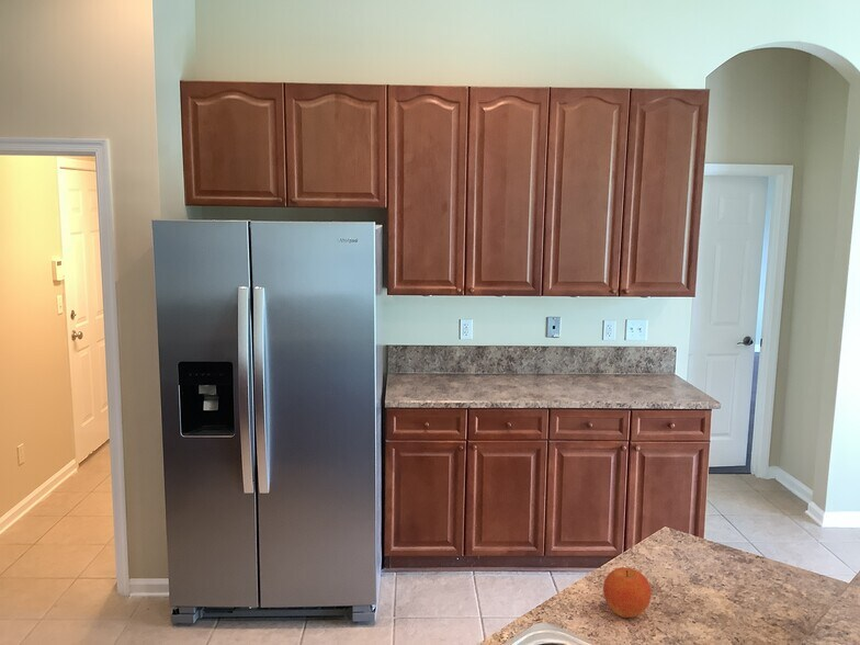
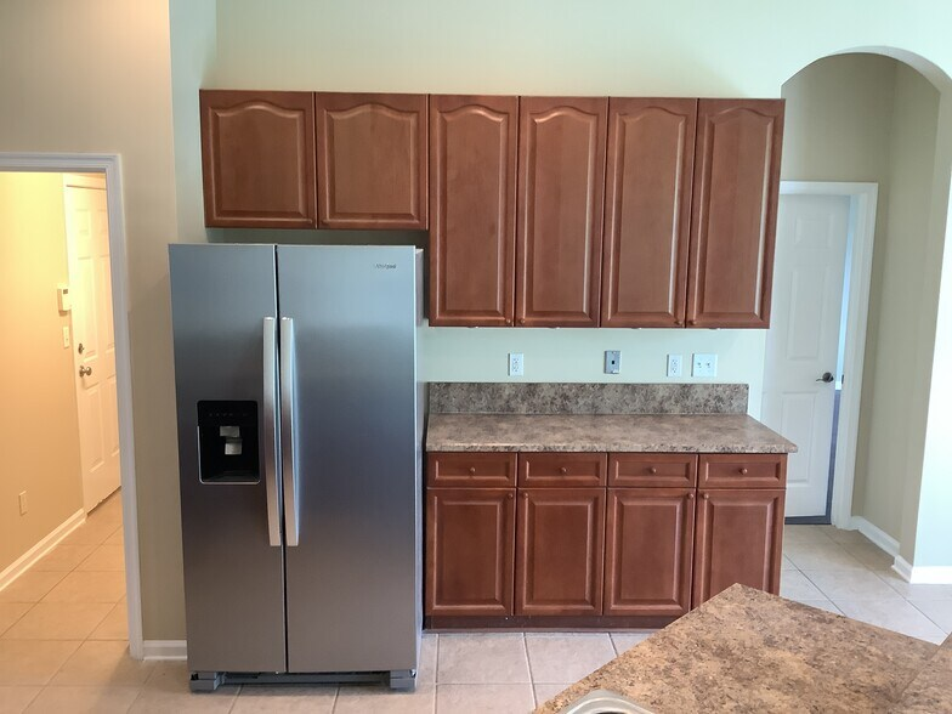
- fruit (626, 591)
